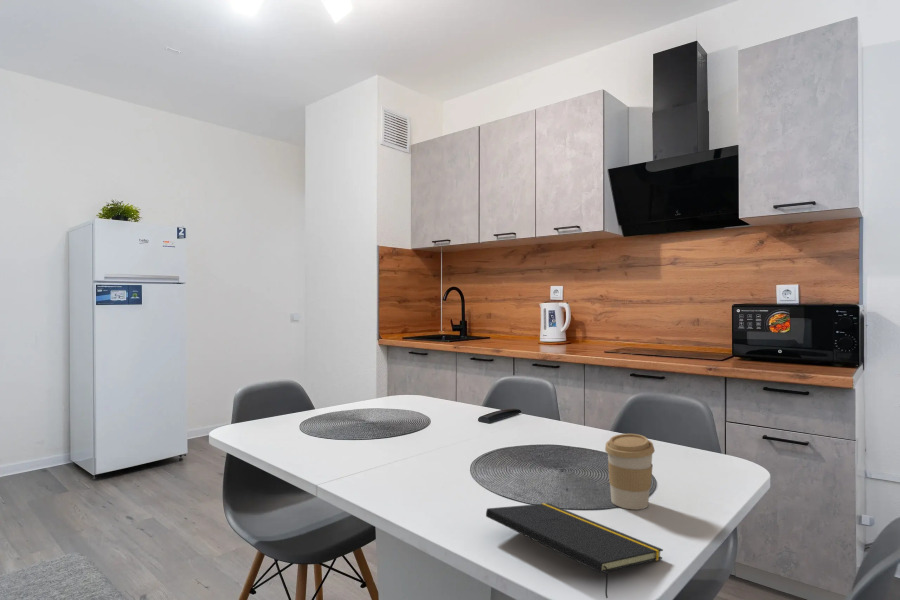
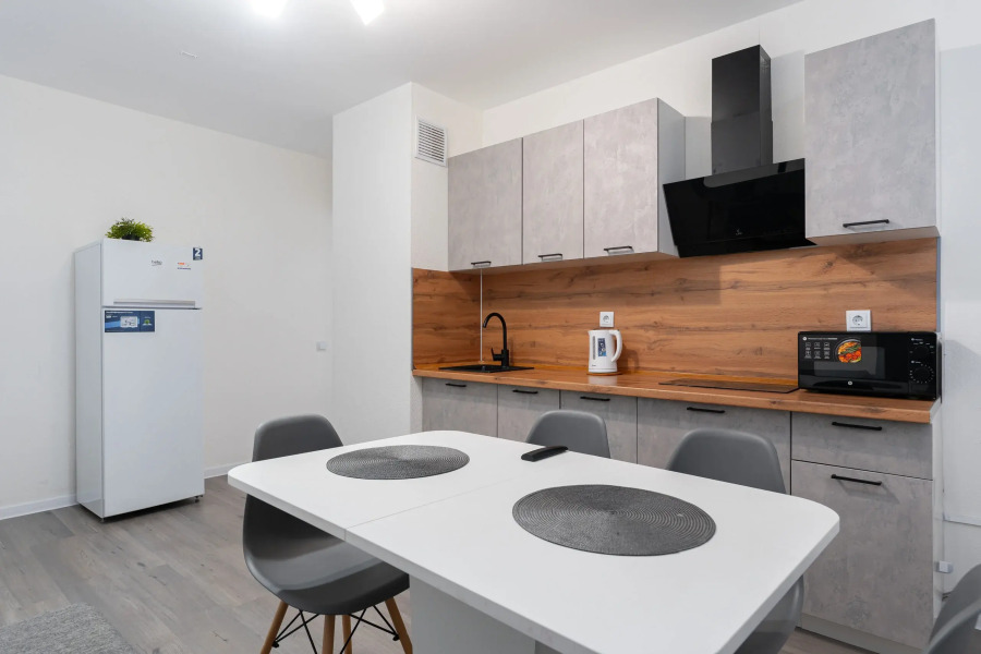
- notepad (570, 532)
- coffee cup (629, 469)
